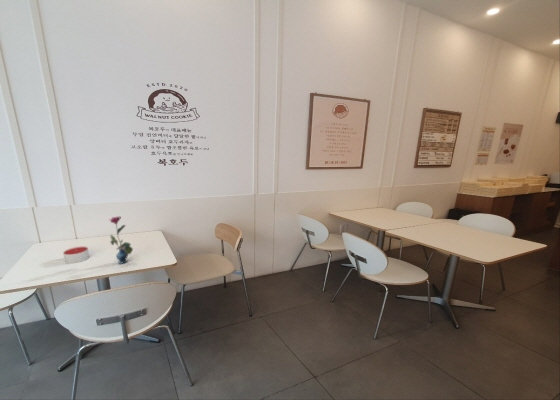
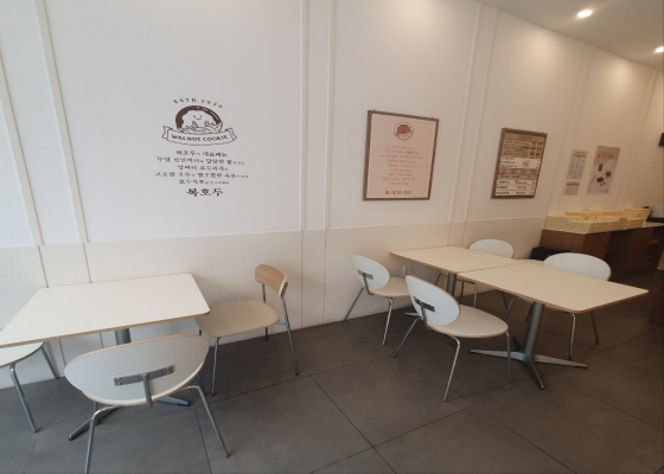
- candle (76, 254)
- vase (120, 241)
